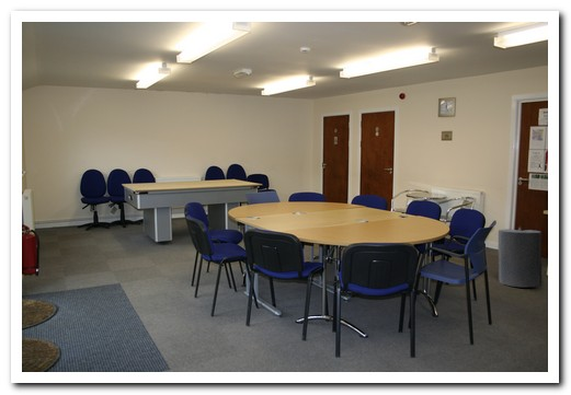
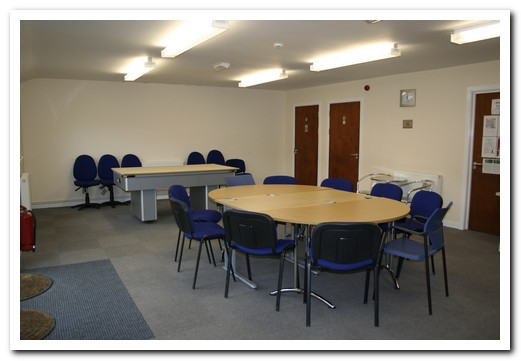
- trash can (518, 255)
